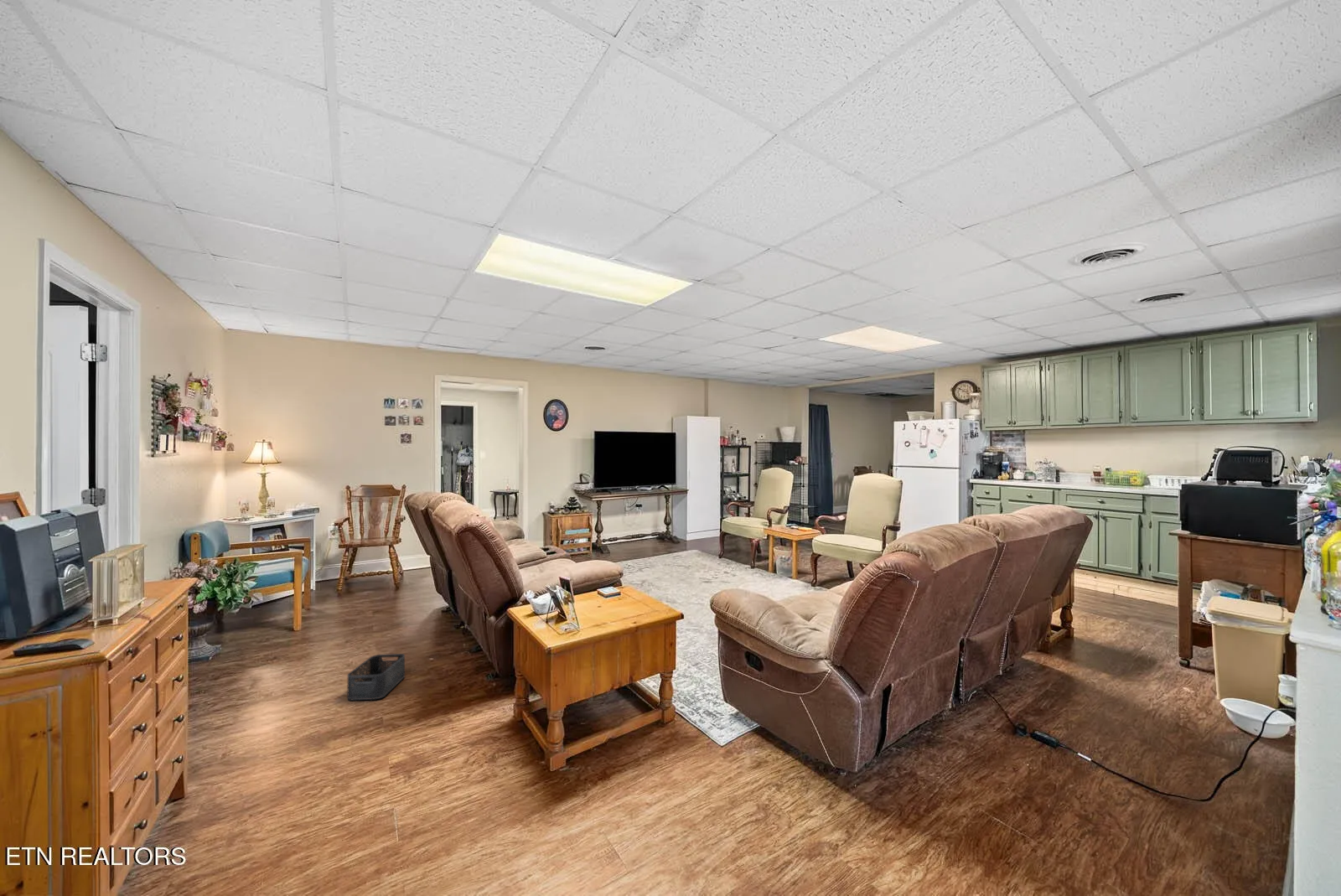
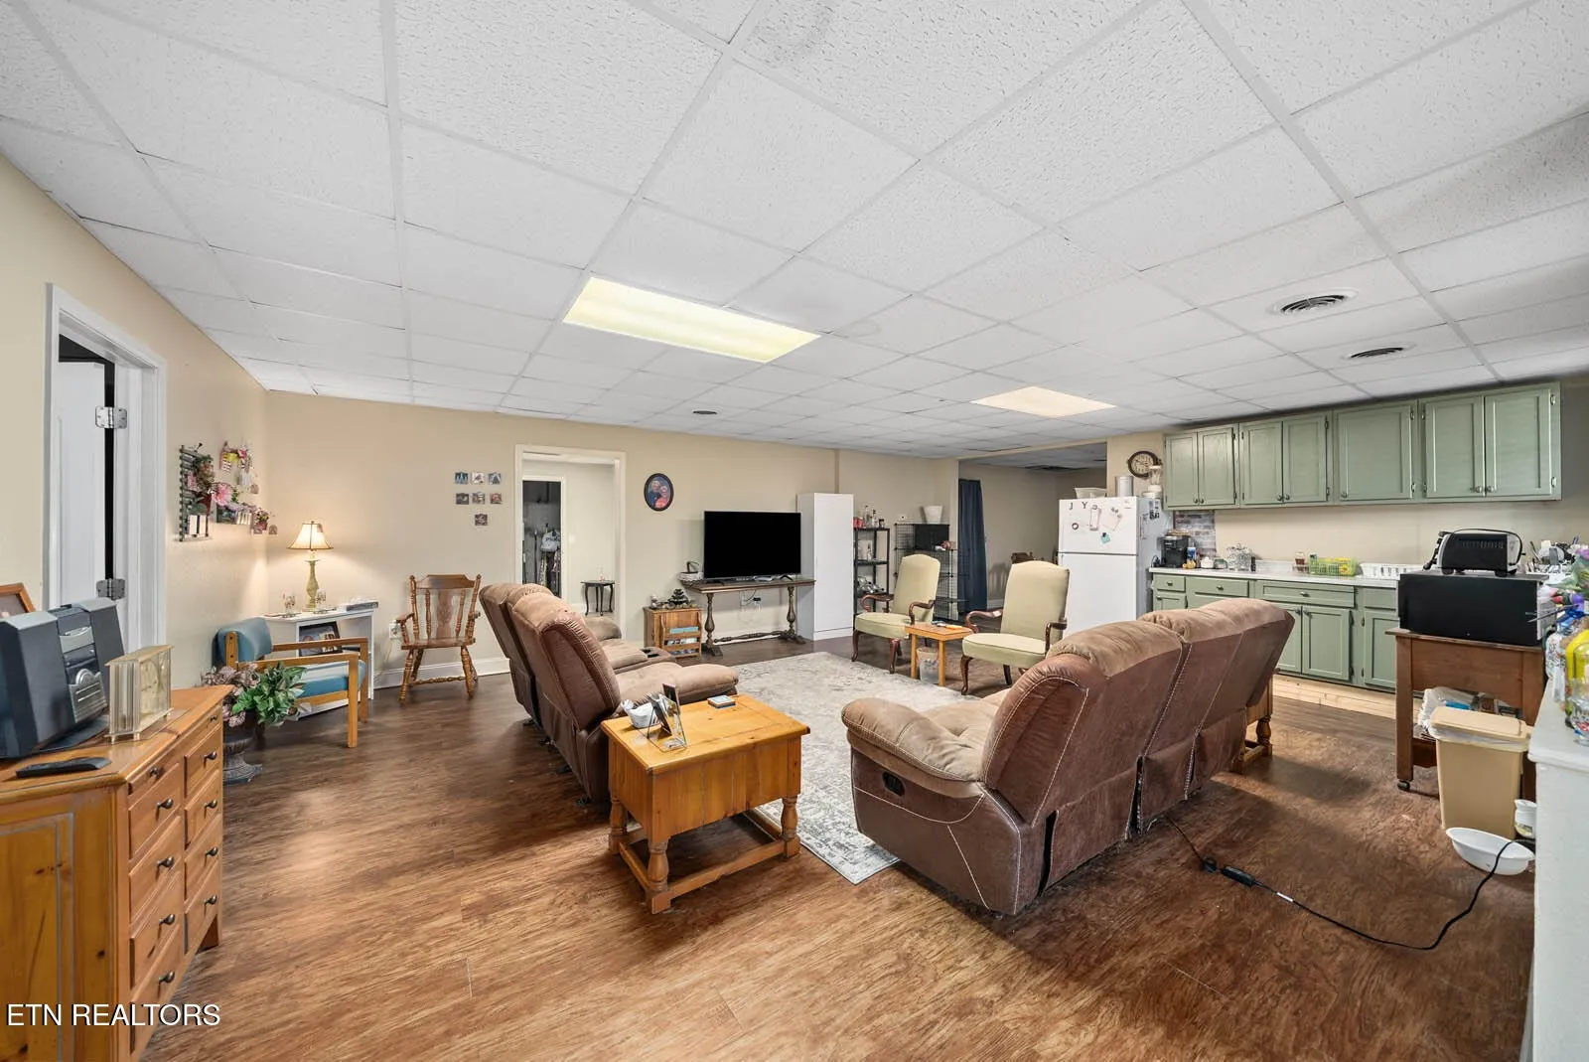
- storage bin (377, 676)
